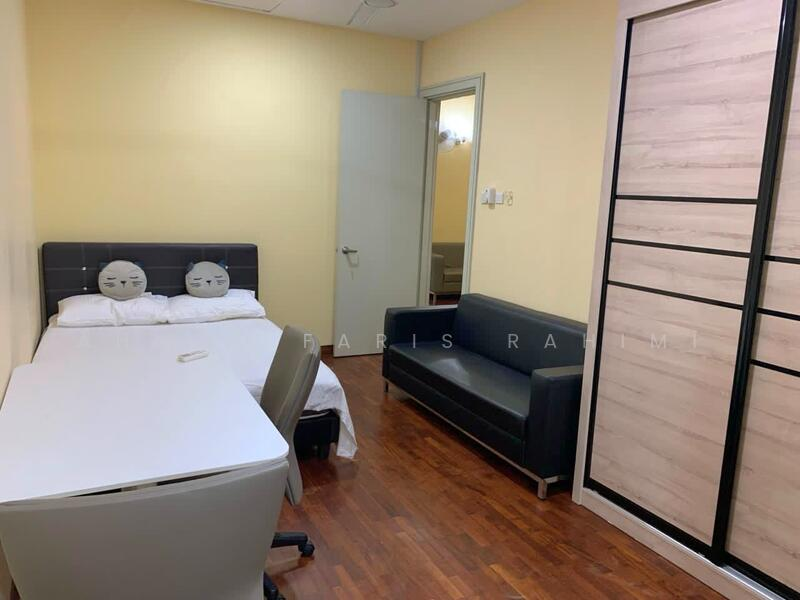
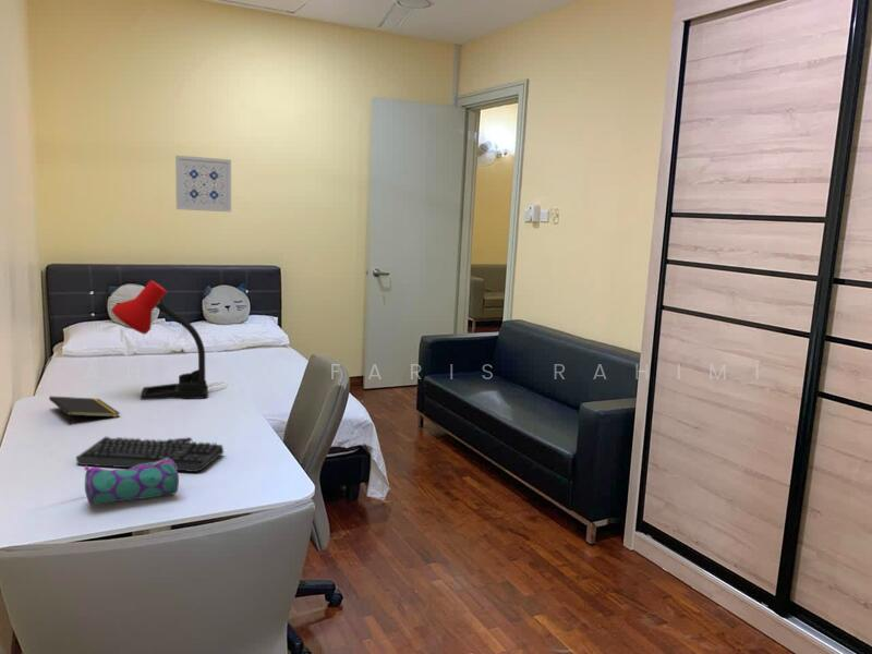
+ desk lamp (149, 329)
+ notepad (84, 405)
+ wall art (204, 184)
+ pencil case (132, 480)
+ keyboard (156, 449)
